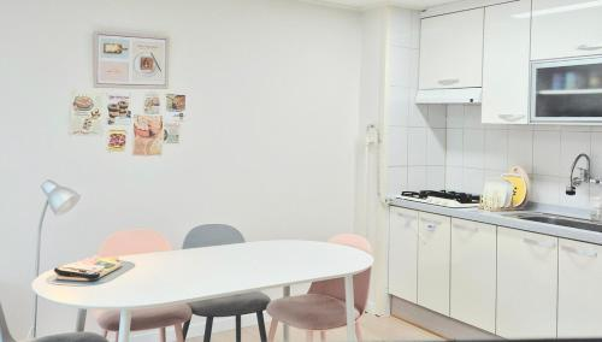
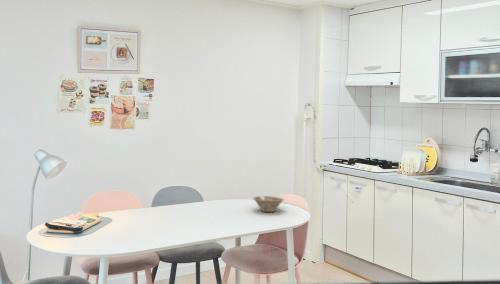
+ dish (268, 204)
